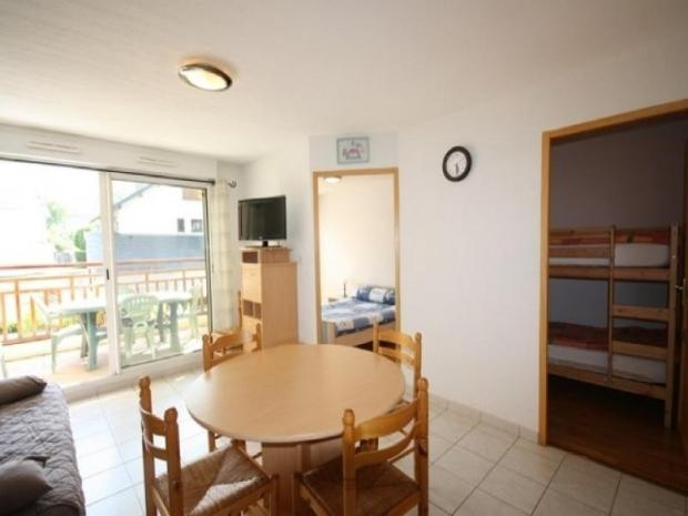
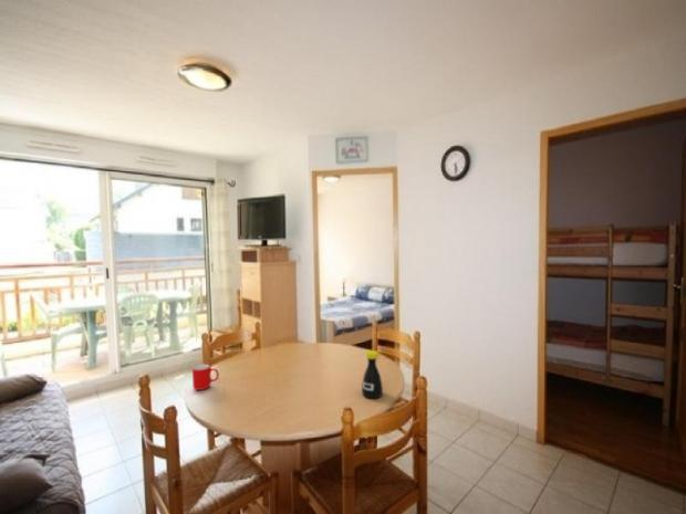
+ bottle (372, 373)
+ cup (206, 376)
